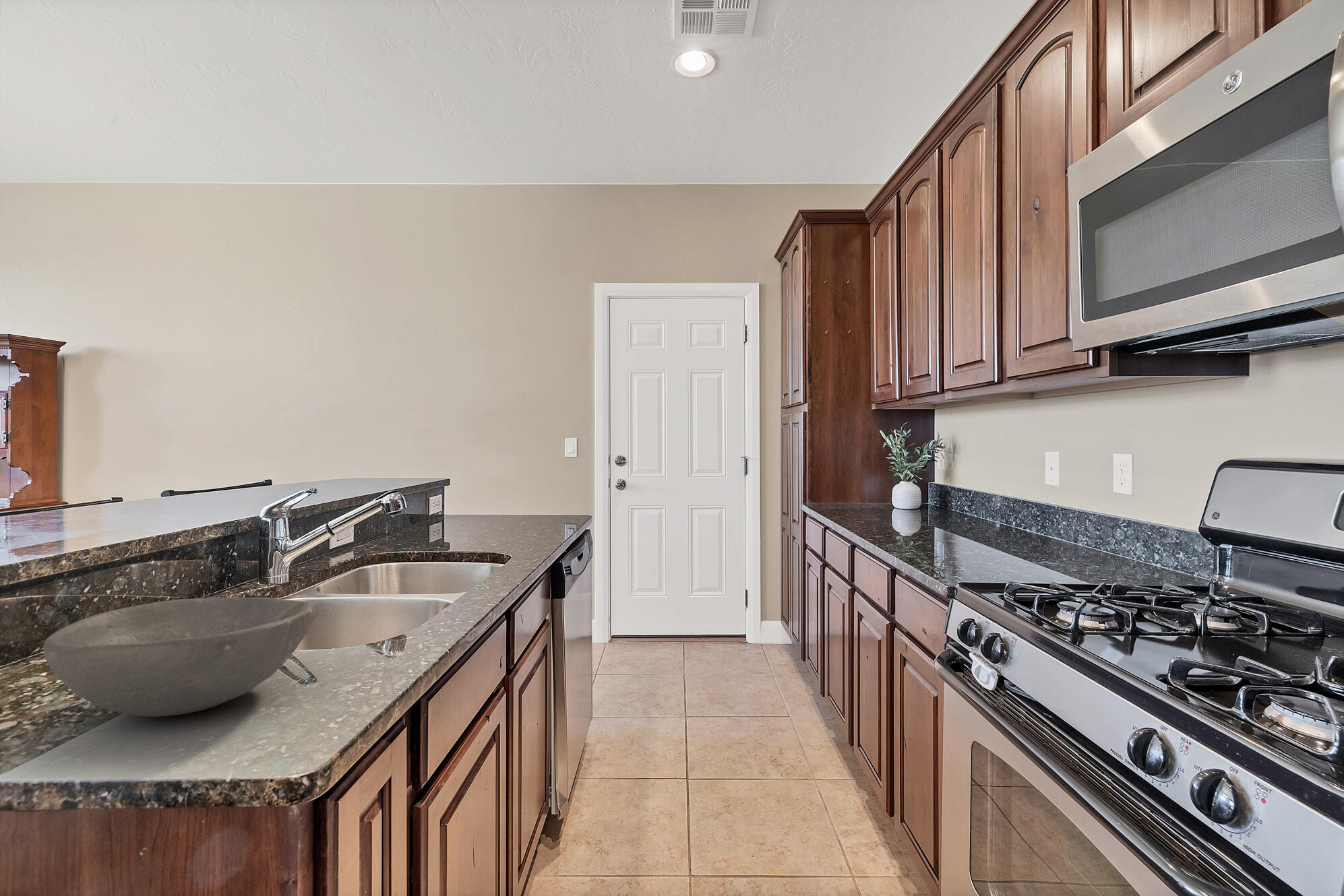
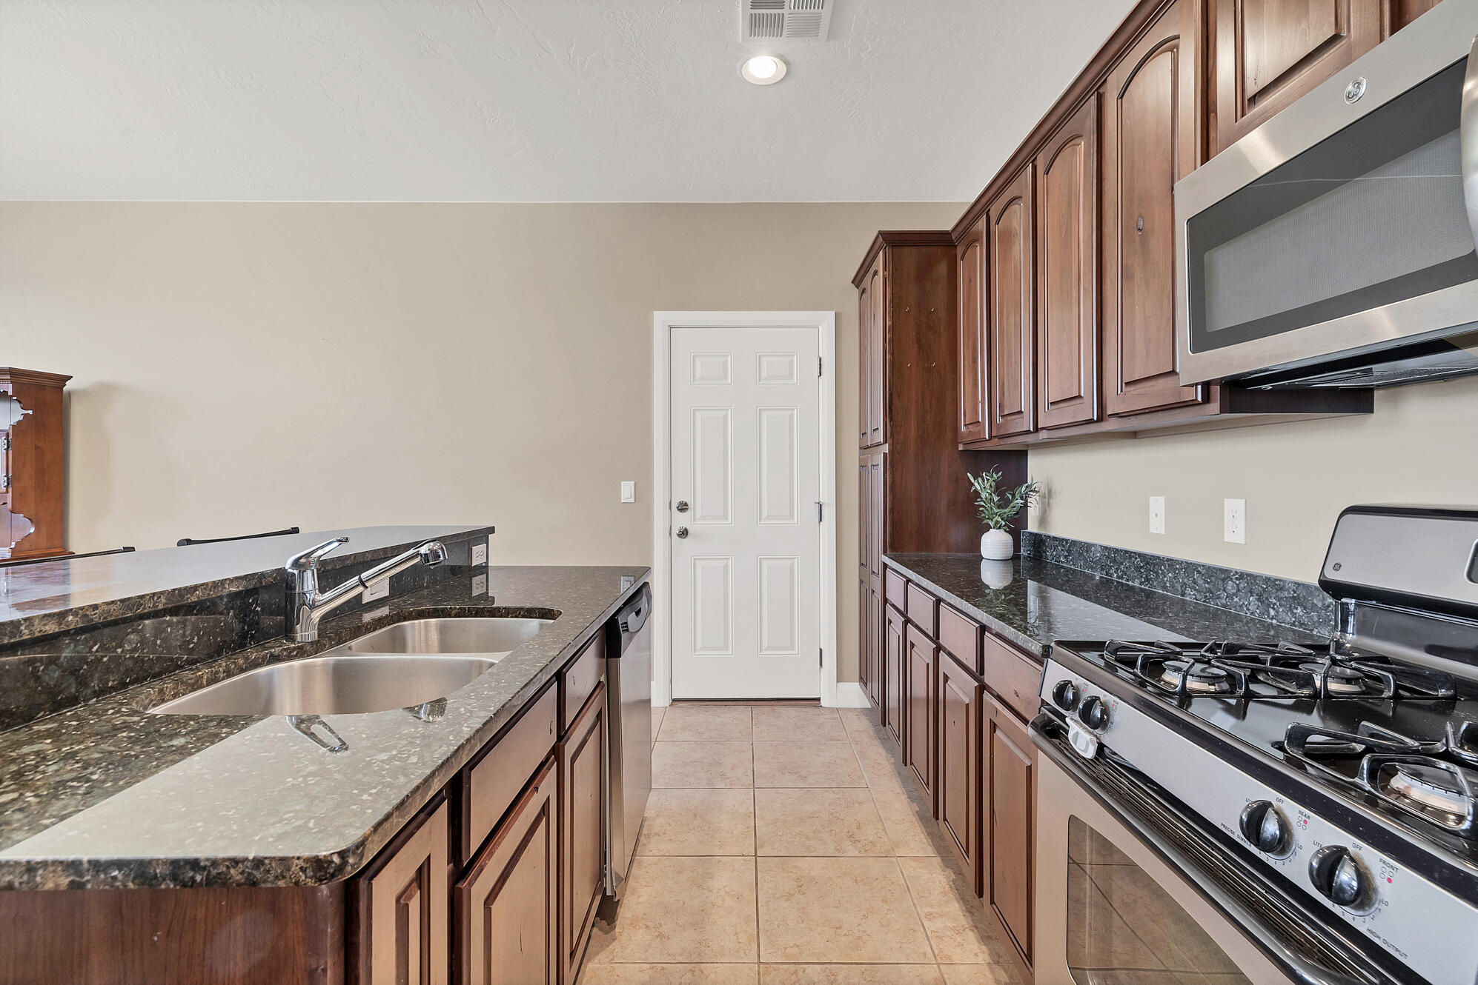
- bowl (193, 659)
